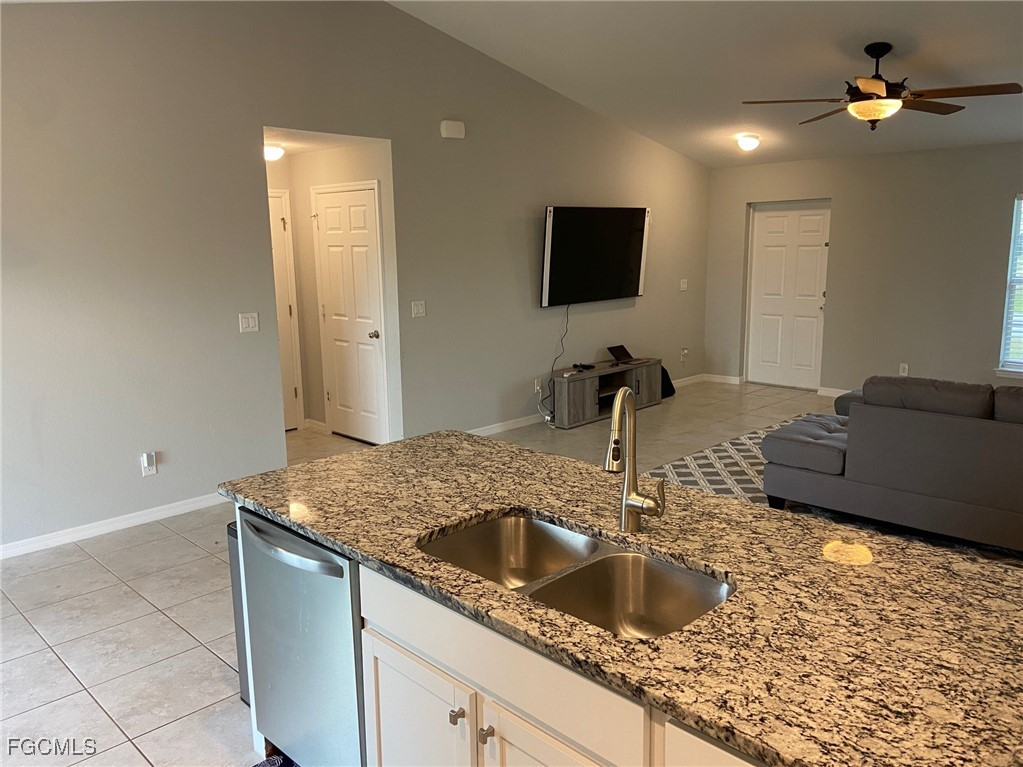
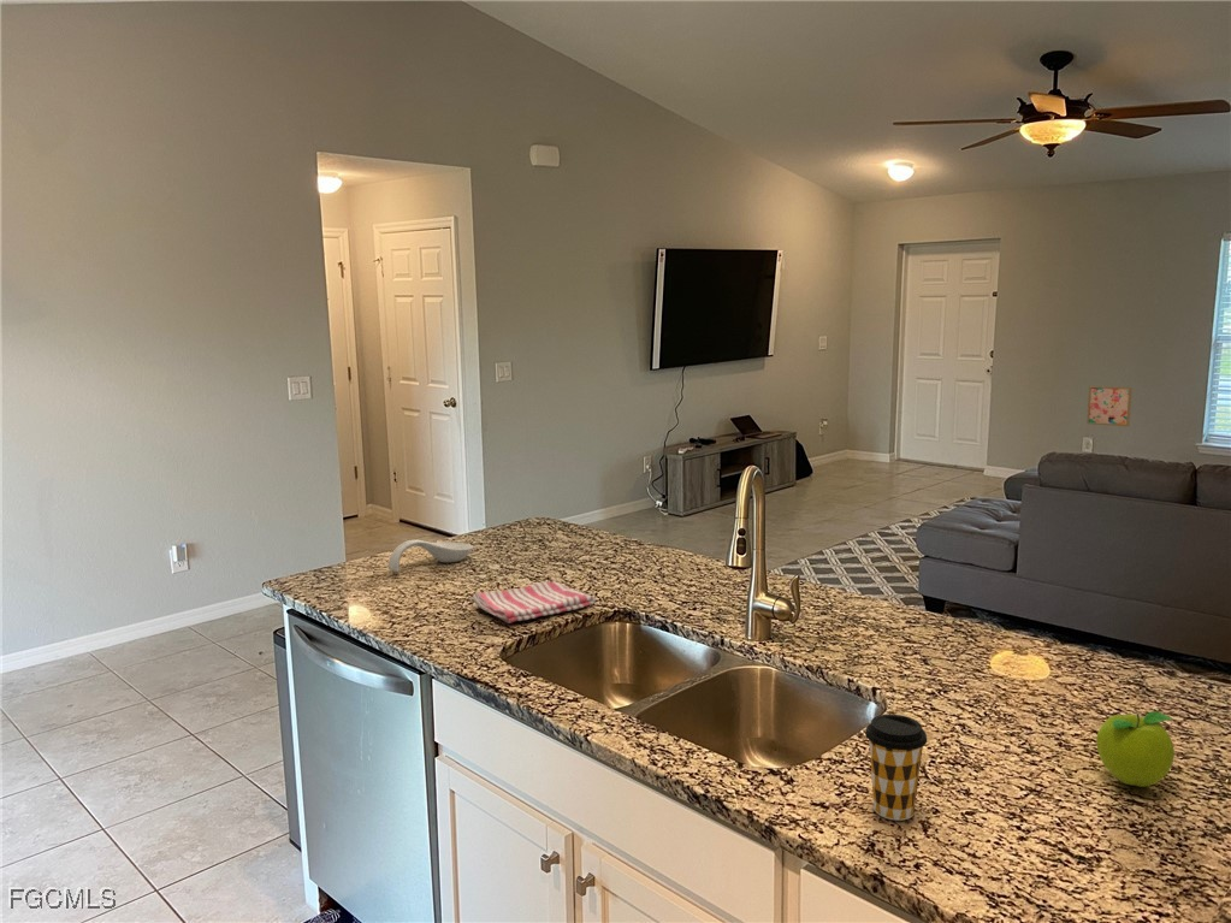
+ spoon rest (431, 550)
+ coffee cup (894, 767)
+ fruit (1135, 746)
+ dish towel (534, 598)
+ wall art (1108, 406)
